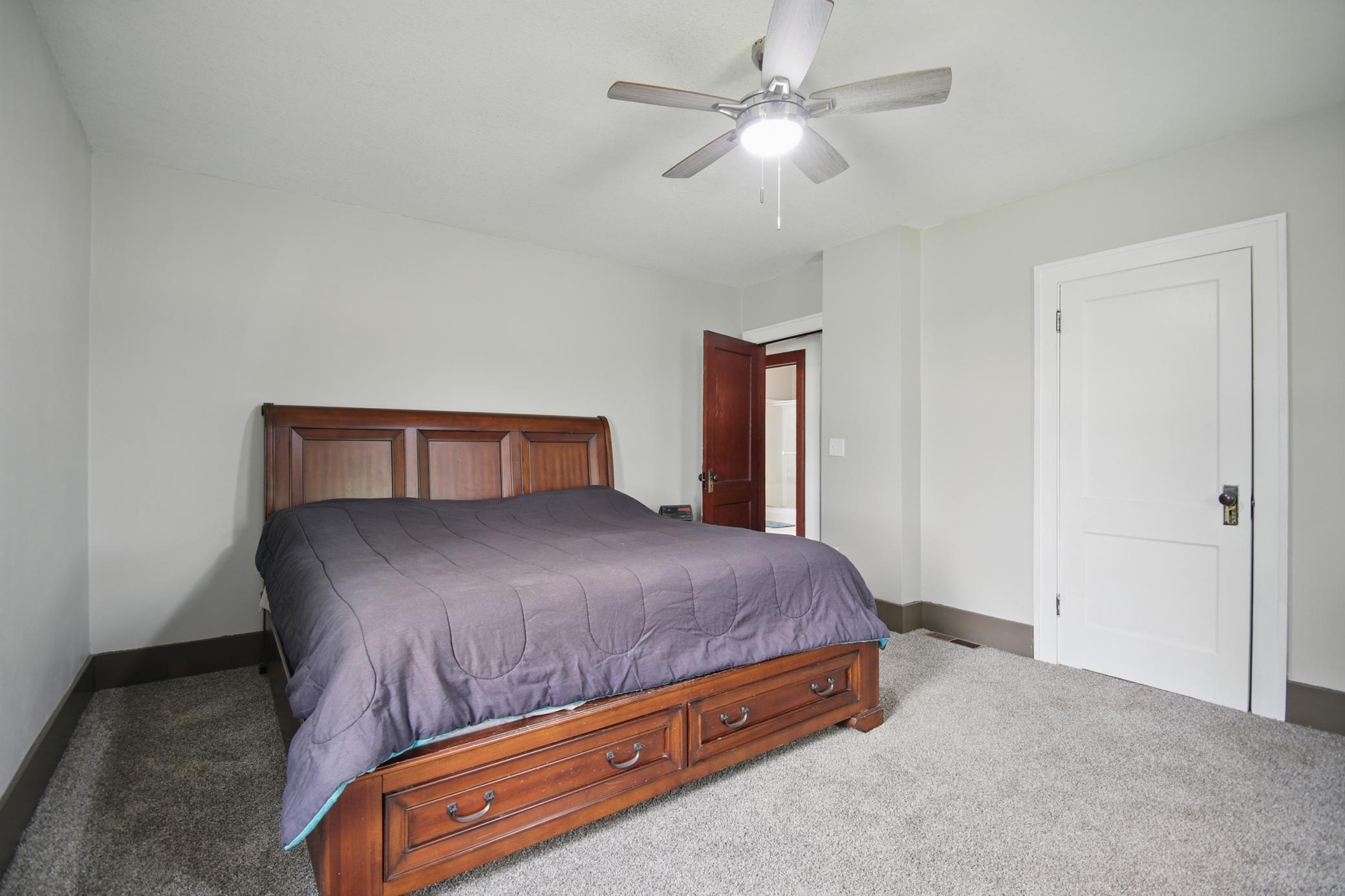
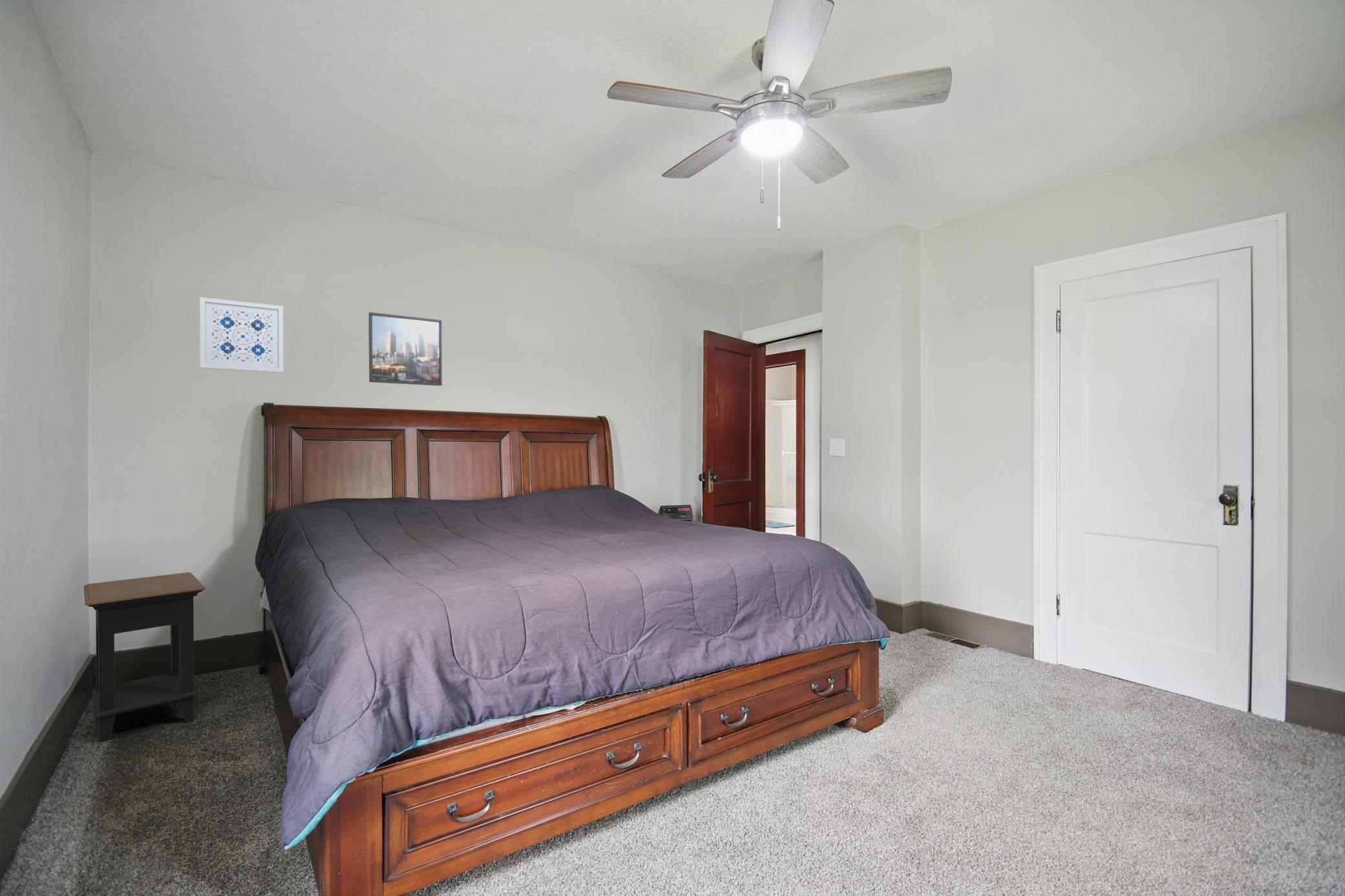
+ side table (142, 629)
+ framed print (406, 350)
+ wall art (242, 336)
